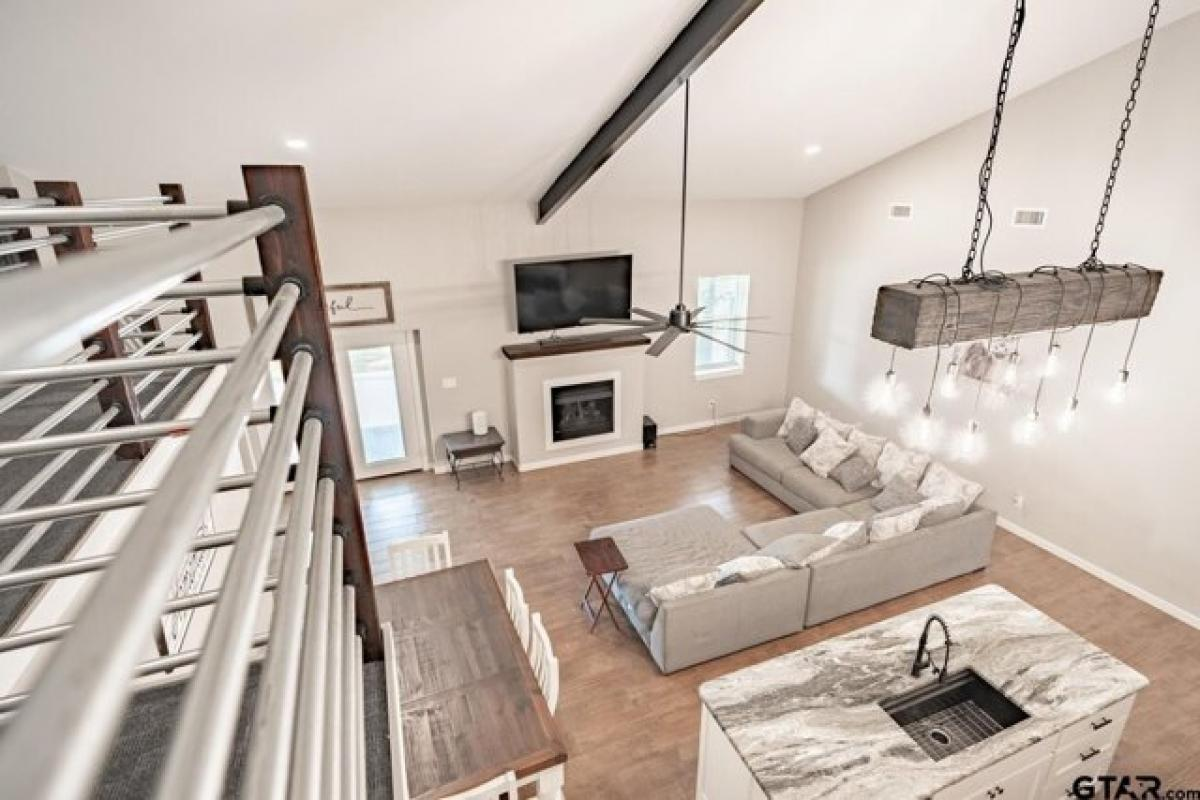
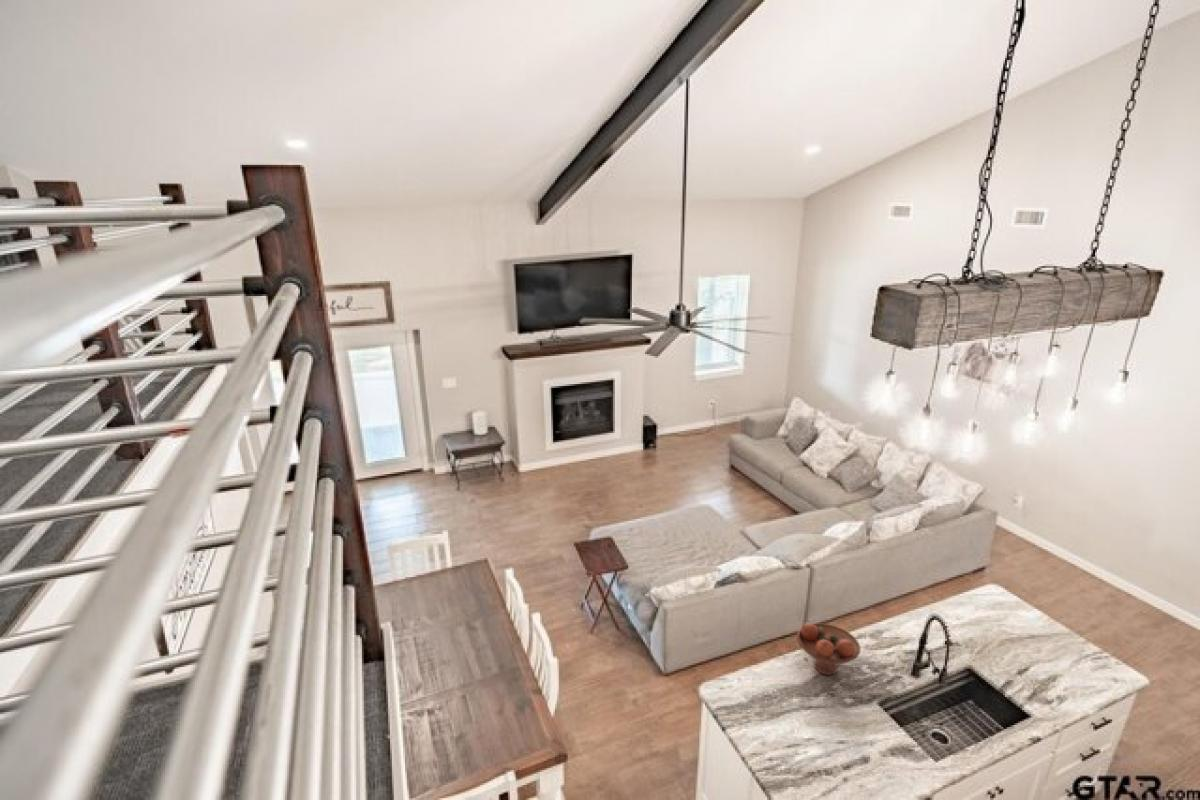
+ fruit bowl (827, 649)
